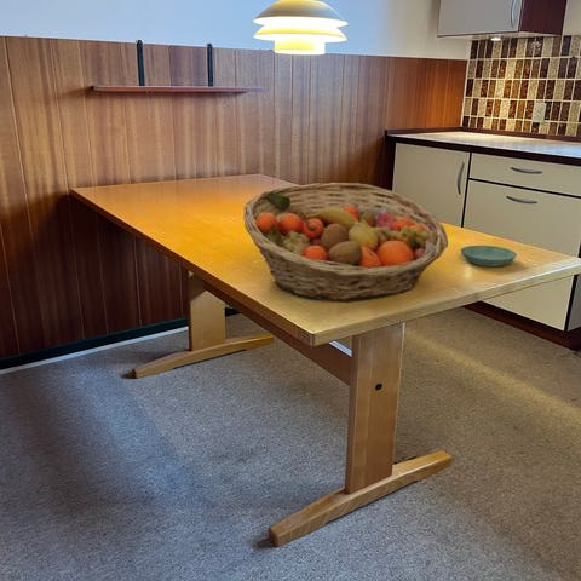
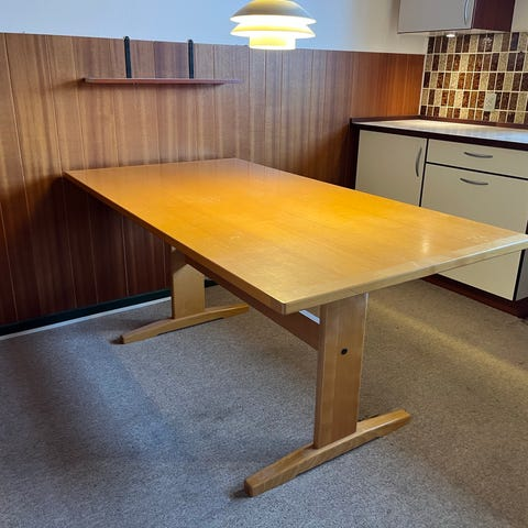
- fruit basket (345, 237)
- saucer (487, 255)
